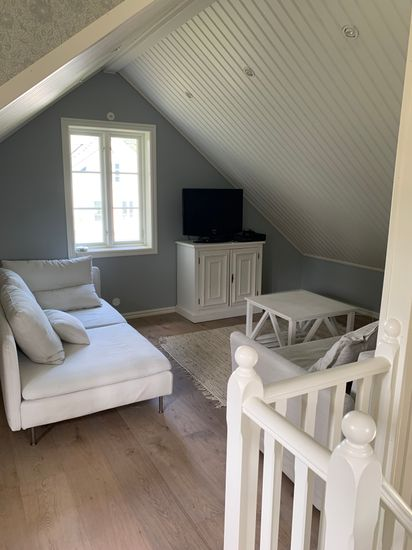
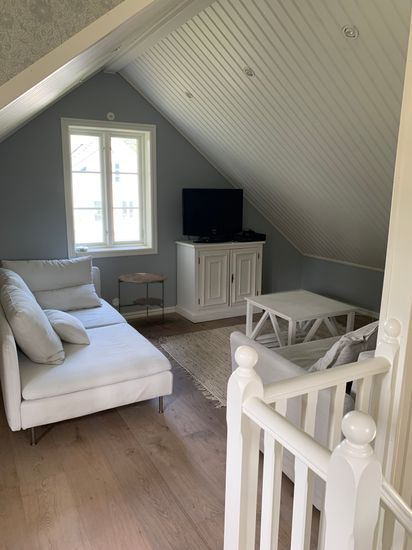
+ side table (142, 301)
